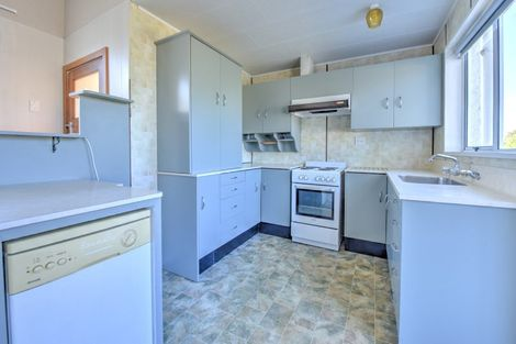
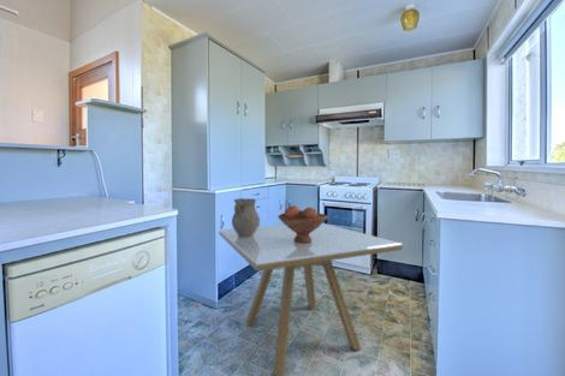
+ dining table (292, 285)
+ ceramic pitcher (245, 216)
+ fruit bowl (302, 222)
